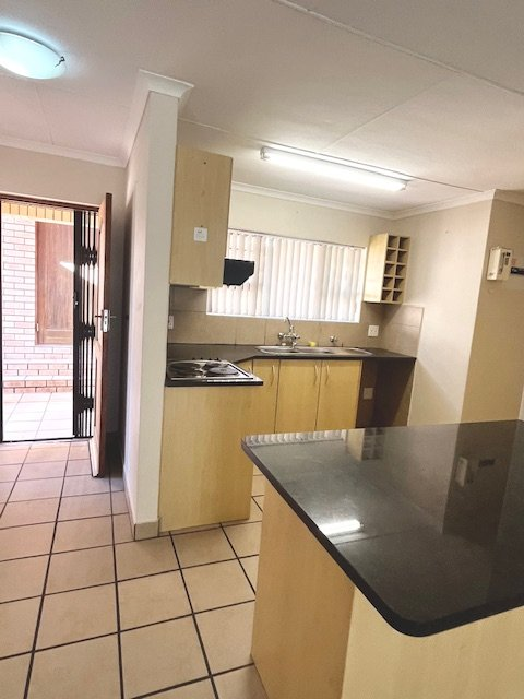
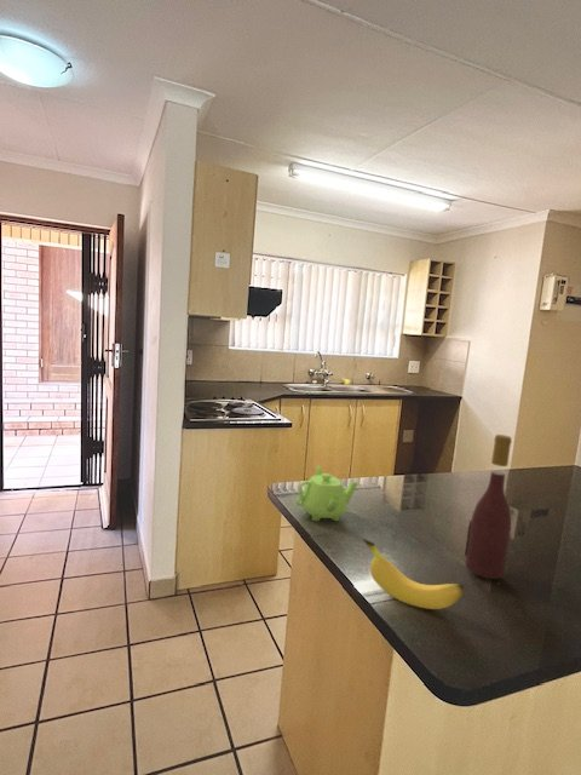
+ teapot (327, 494)
+ wine bottle (493, 505)
+ banana (407, 578)
